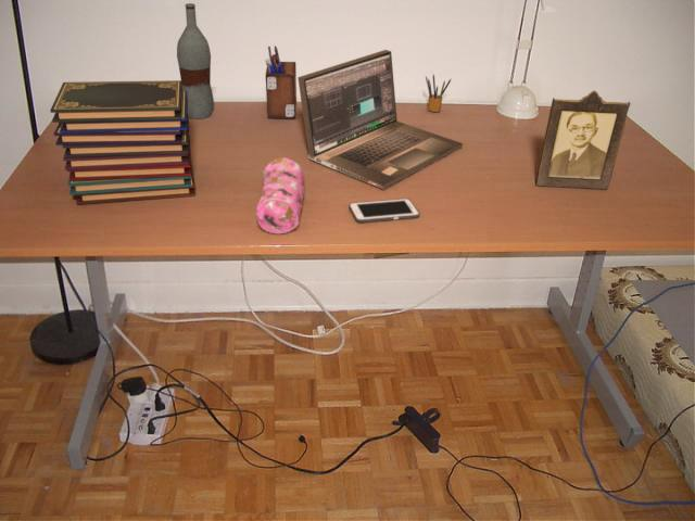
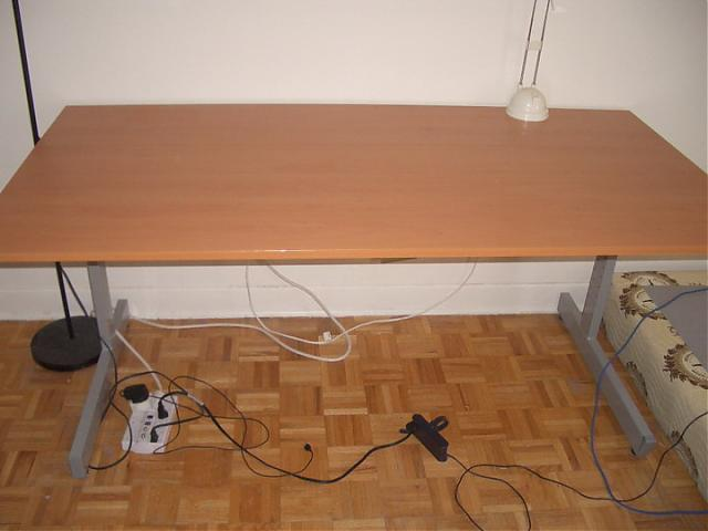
- photo frame (578, 134)
- bottle (193, 61)
- laptop (384, 114)
- desk organizer (281, 81)
- cell phone (383, 211)
- book stack (127, 140)
- pencil case (281, 194)
- pencil box (437, 93)
